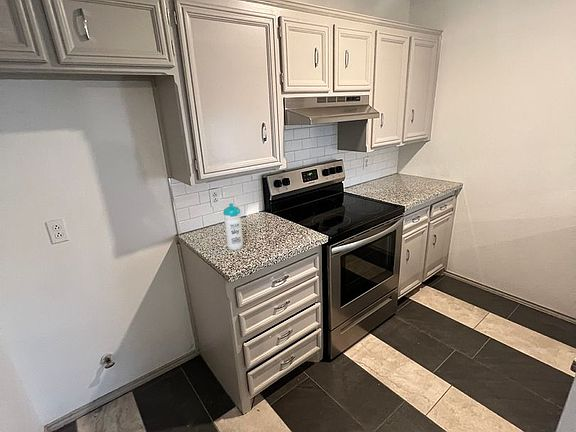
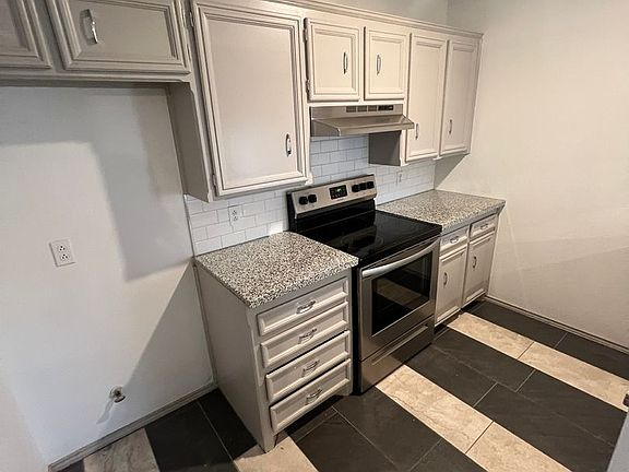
- water bottle (233, 225)
